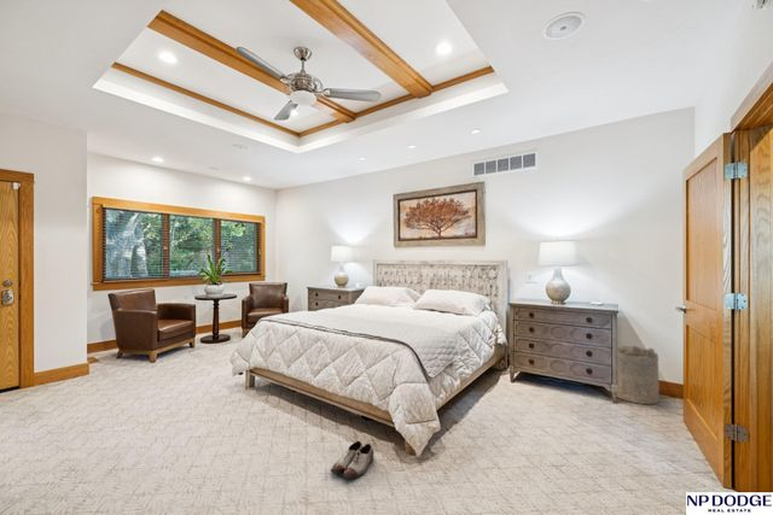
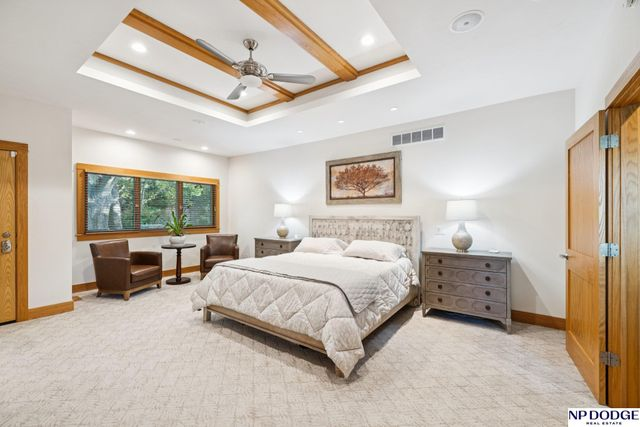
- shoe (353, 458)
- laundry hamper (632, 370)
